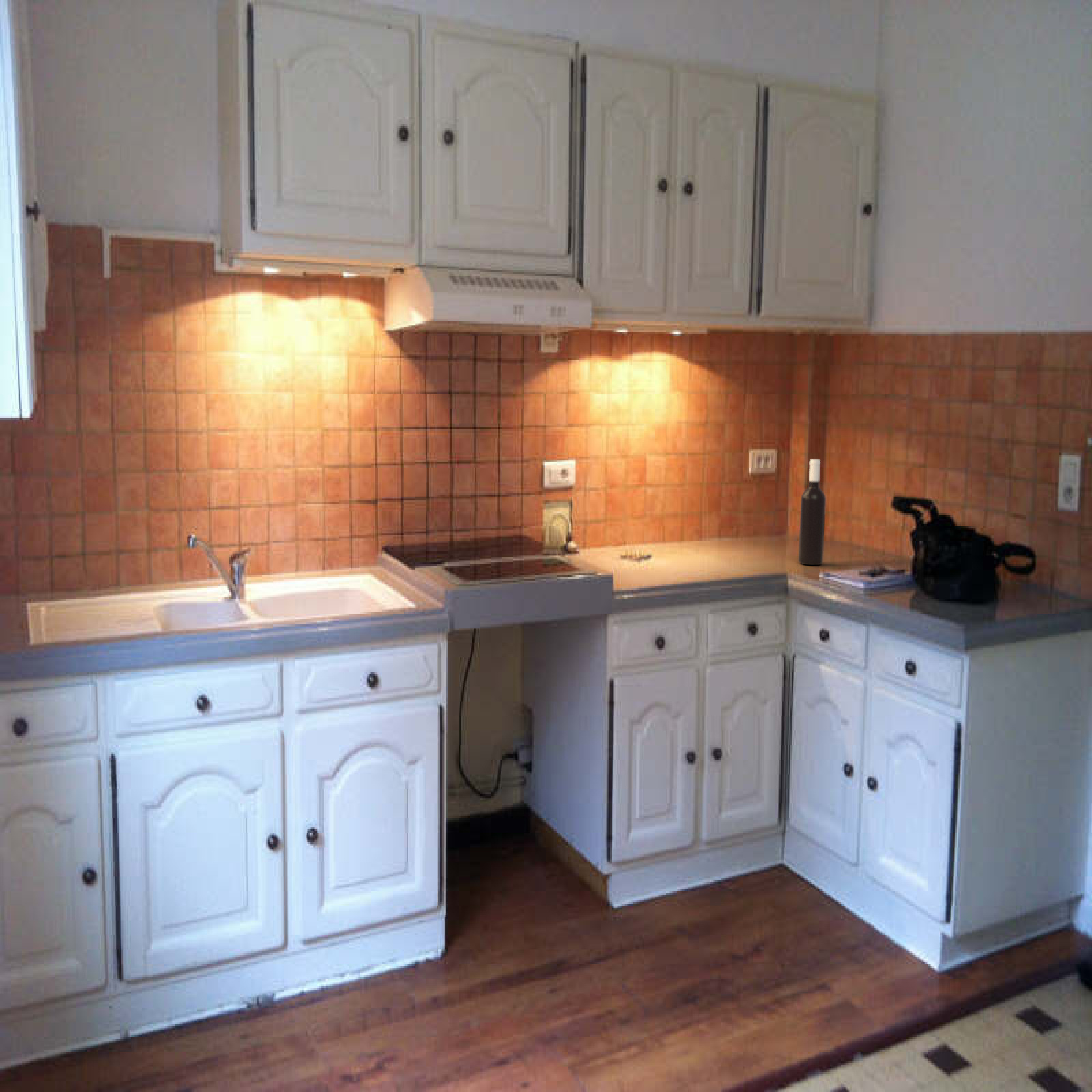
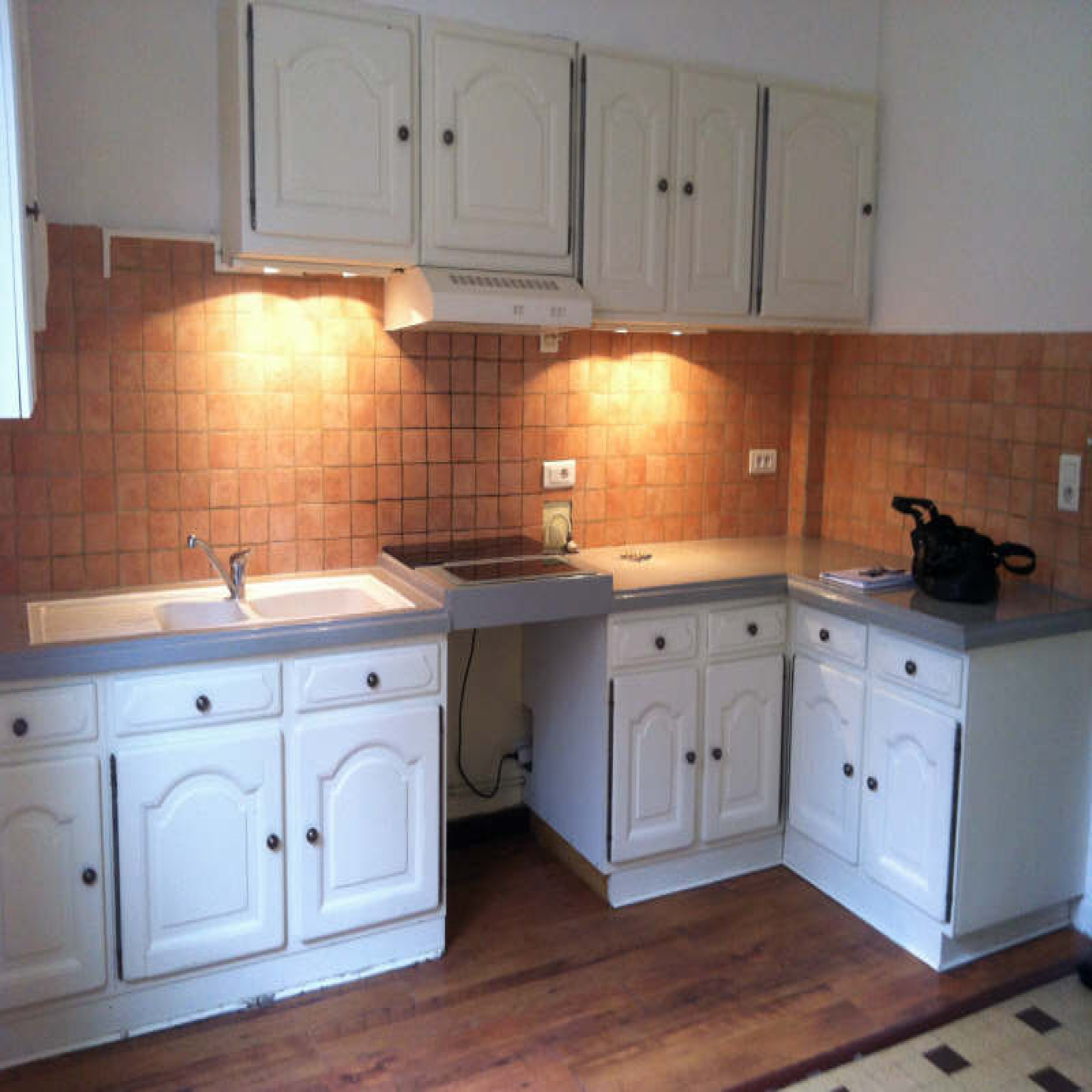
- wine bottle (812, 511)
